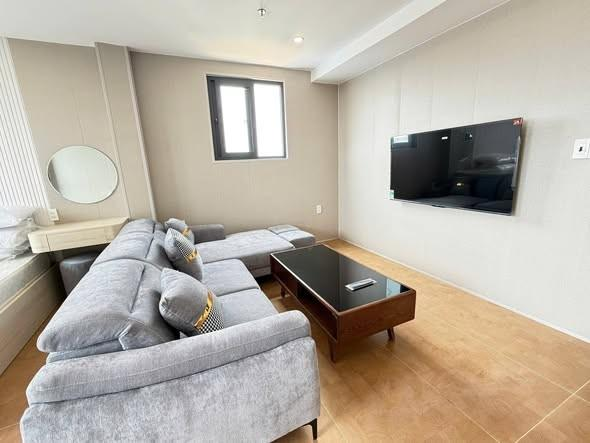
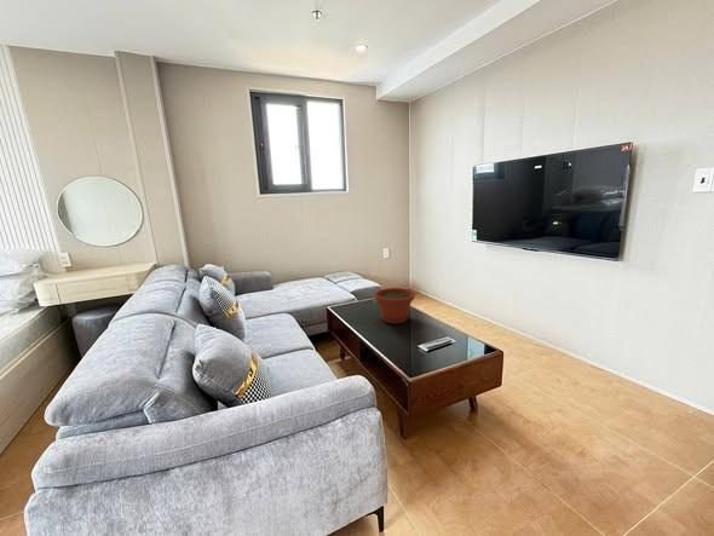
+ plant pot (395, 306)
